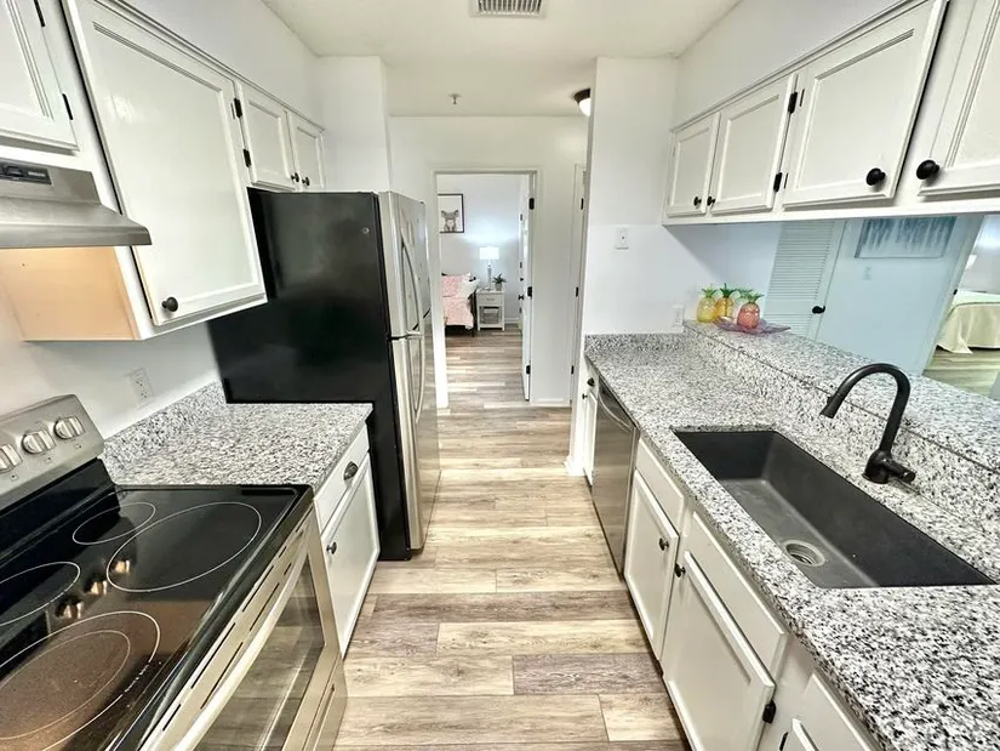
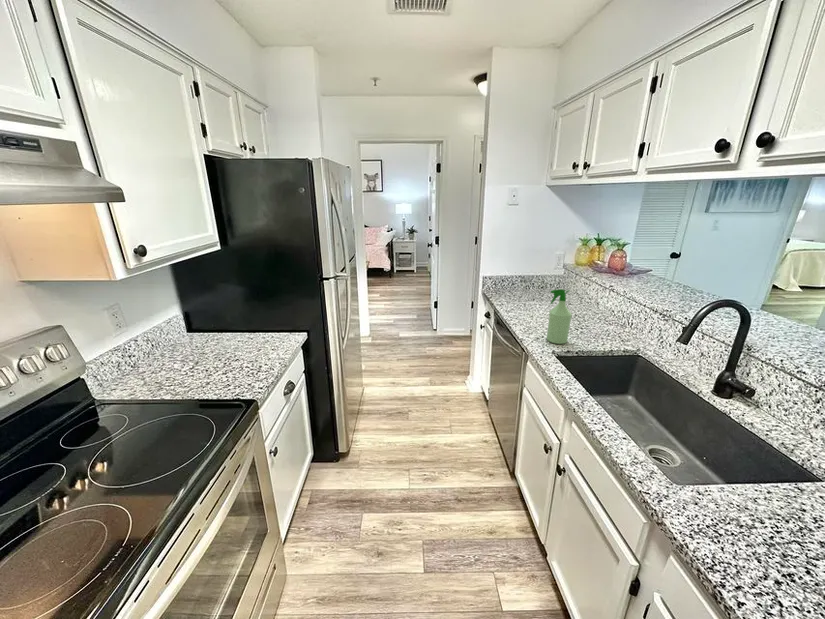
+ spray bottle (560, 315)
